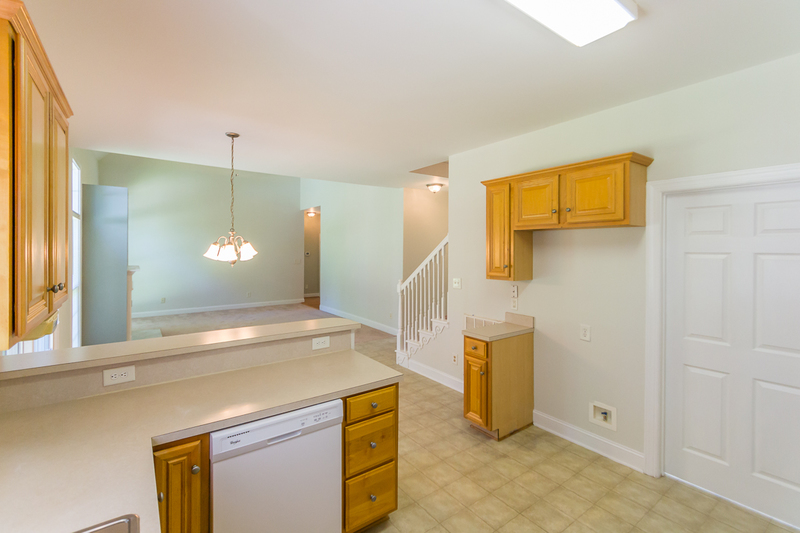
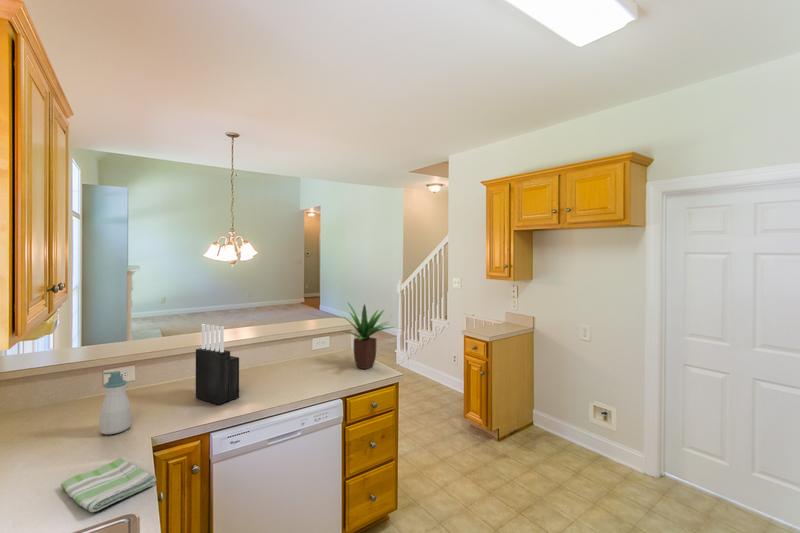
+ potted plant (365, 335)
+ soap bottle (115, 400)
+ dish towel (108, 481)
+ knife block (219, 360)
